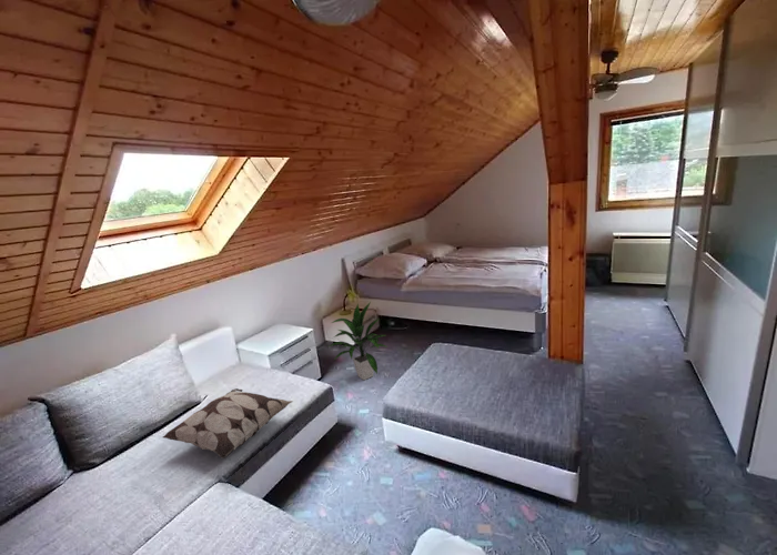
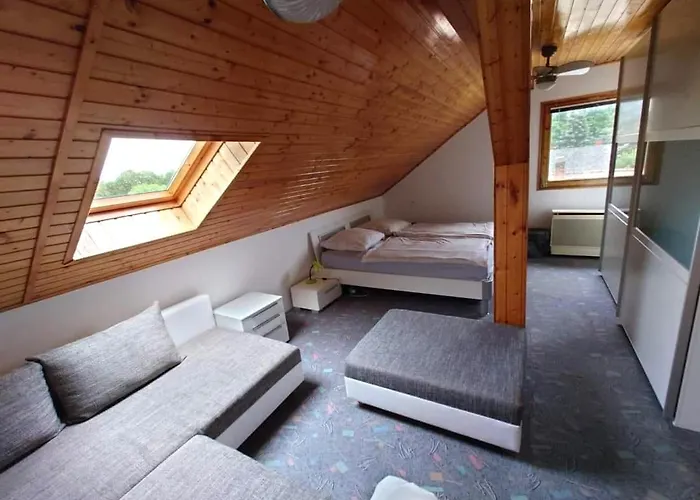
- decorative pillow (230, 417)
- indoor plant (360, 342)
